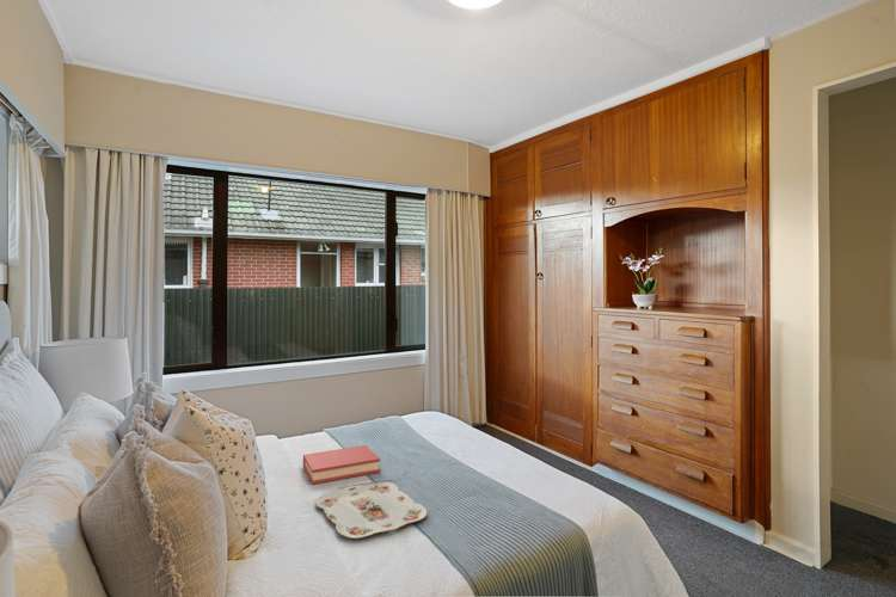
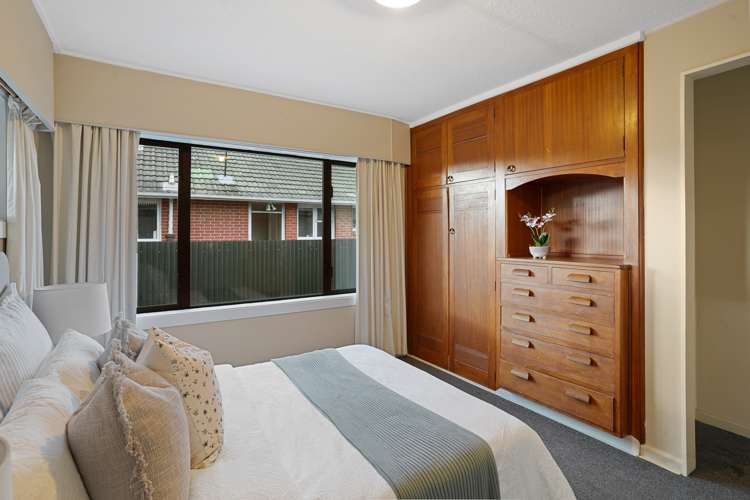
- serving tray (369, 507)
- hardback book (340, 462)
